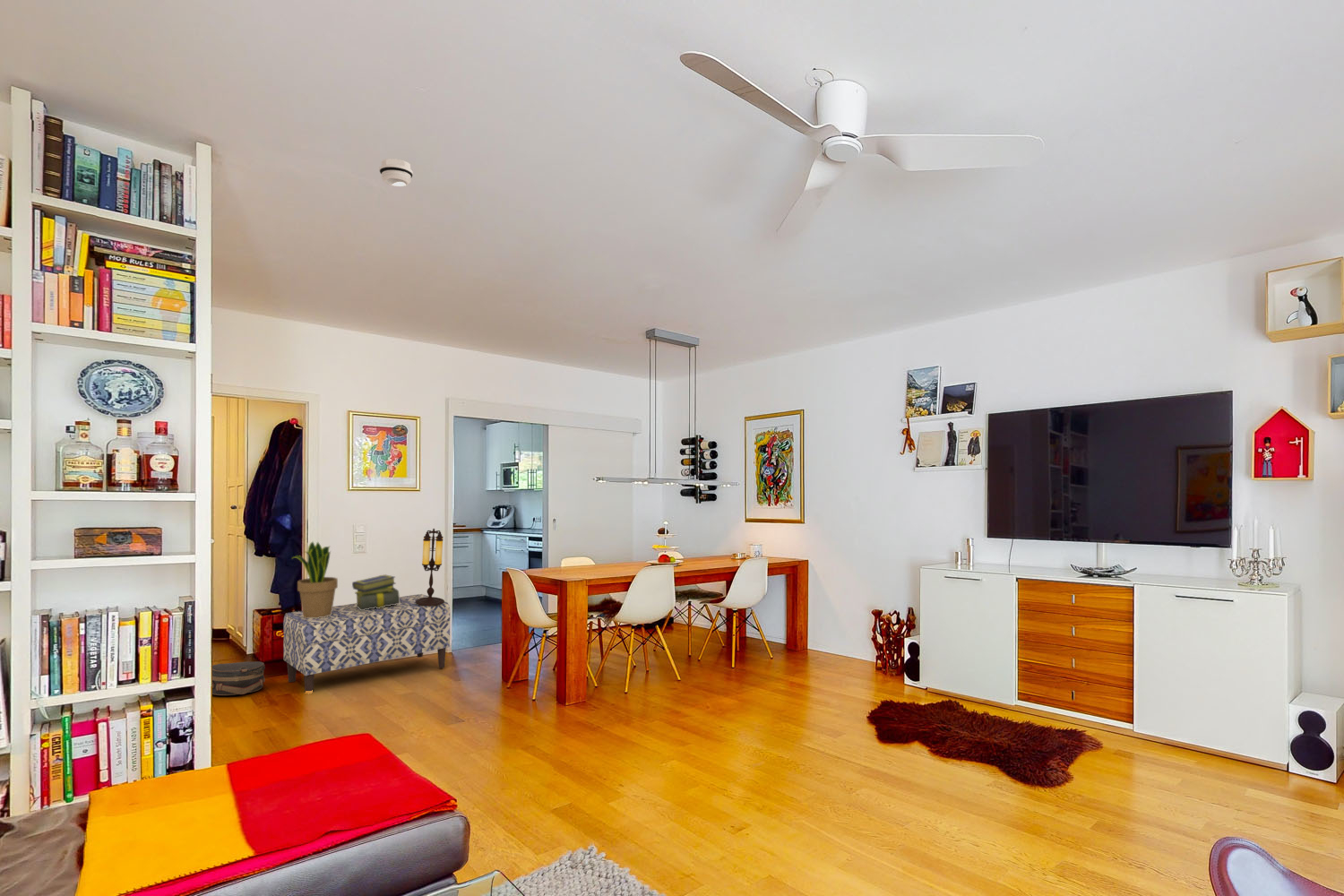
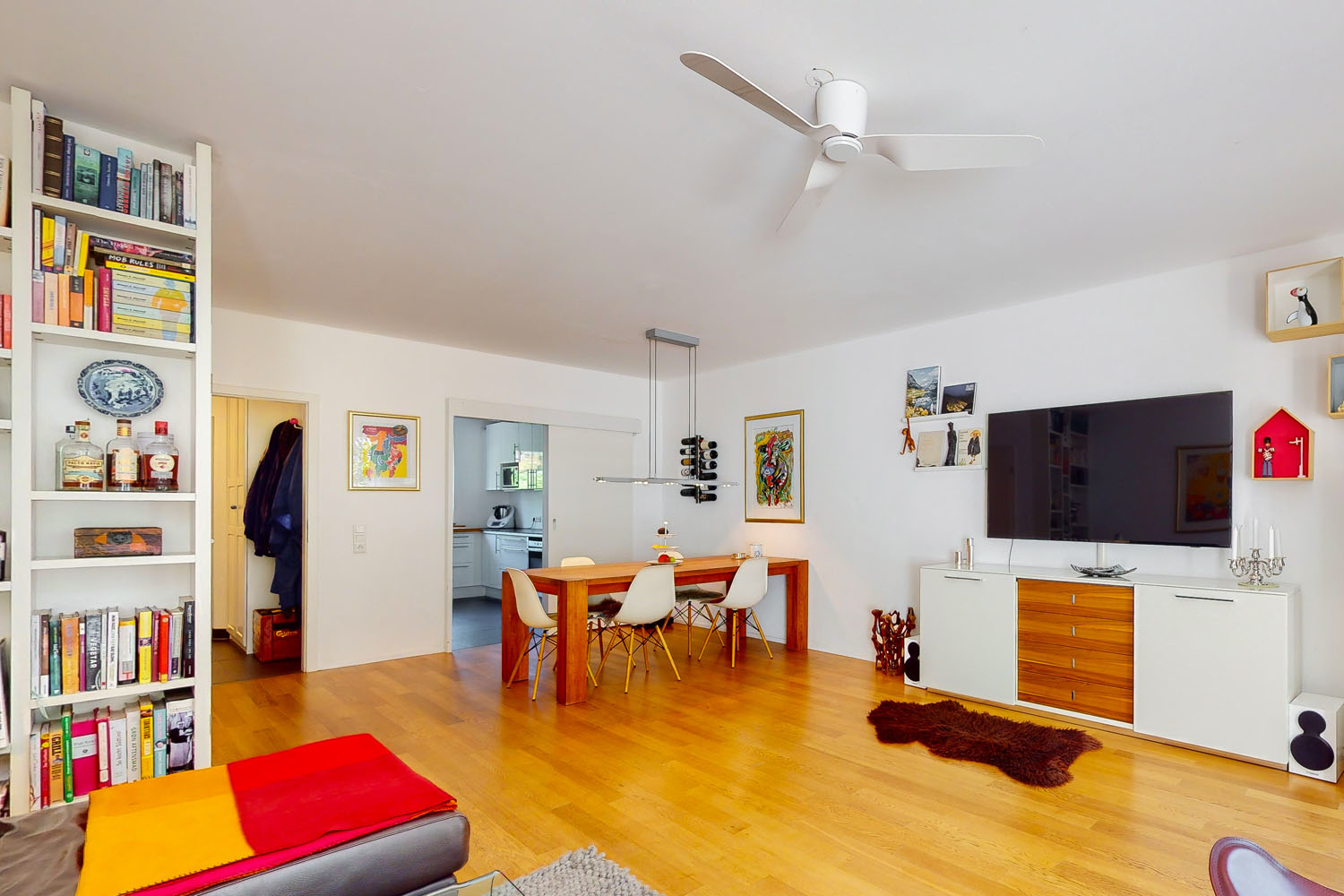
- table lamp (429, 565)
- smoke detector (396, 173)
- potted plant (314, 578)
- stack of books (375, 591)
- hat box (237, 677)
- bench (369, 641)
